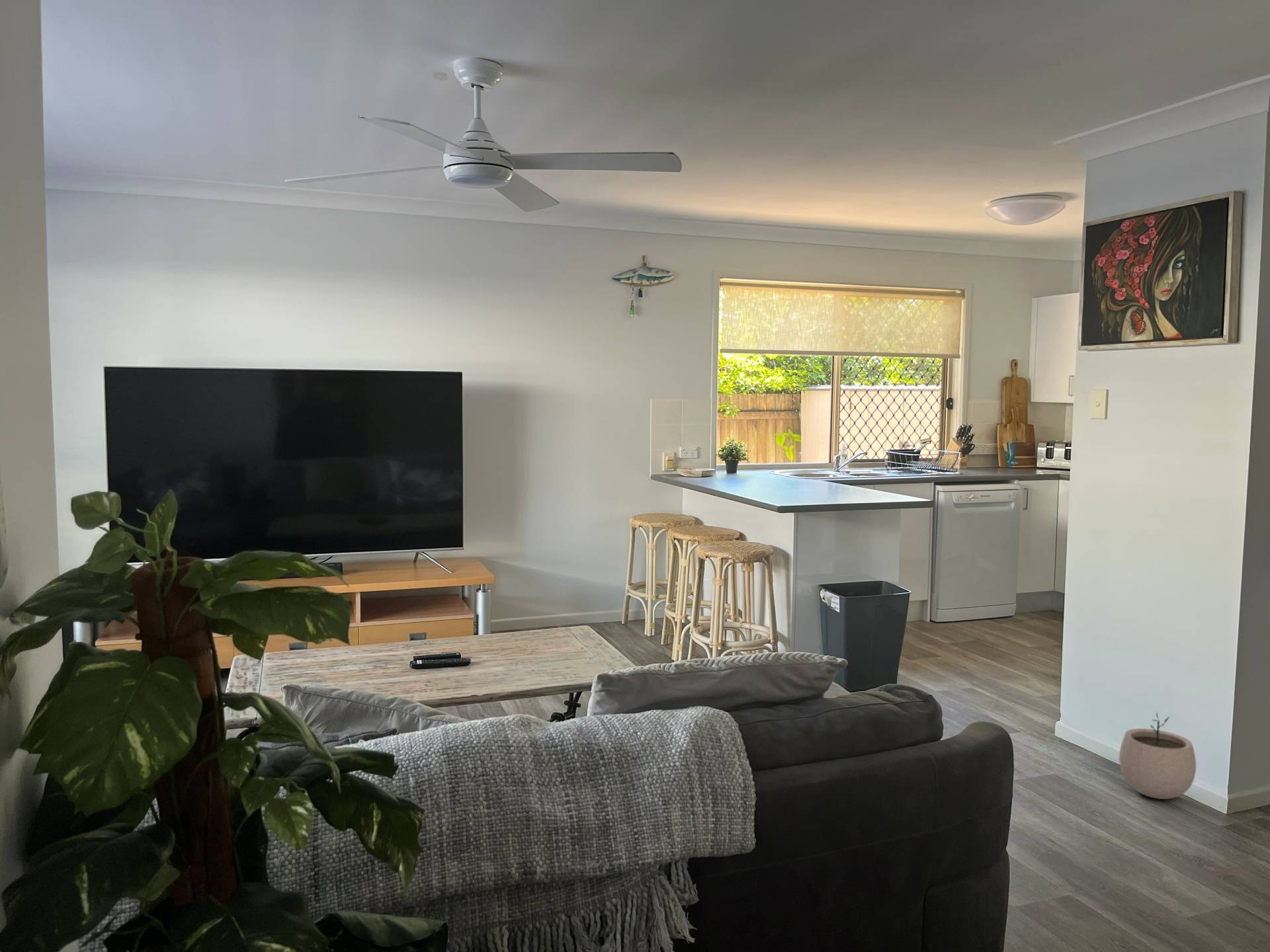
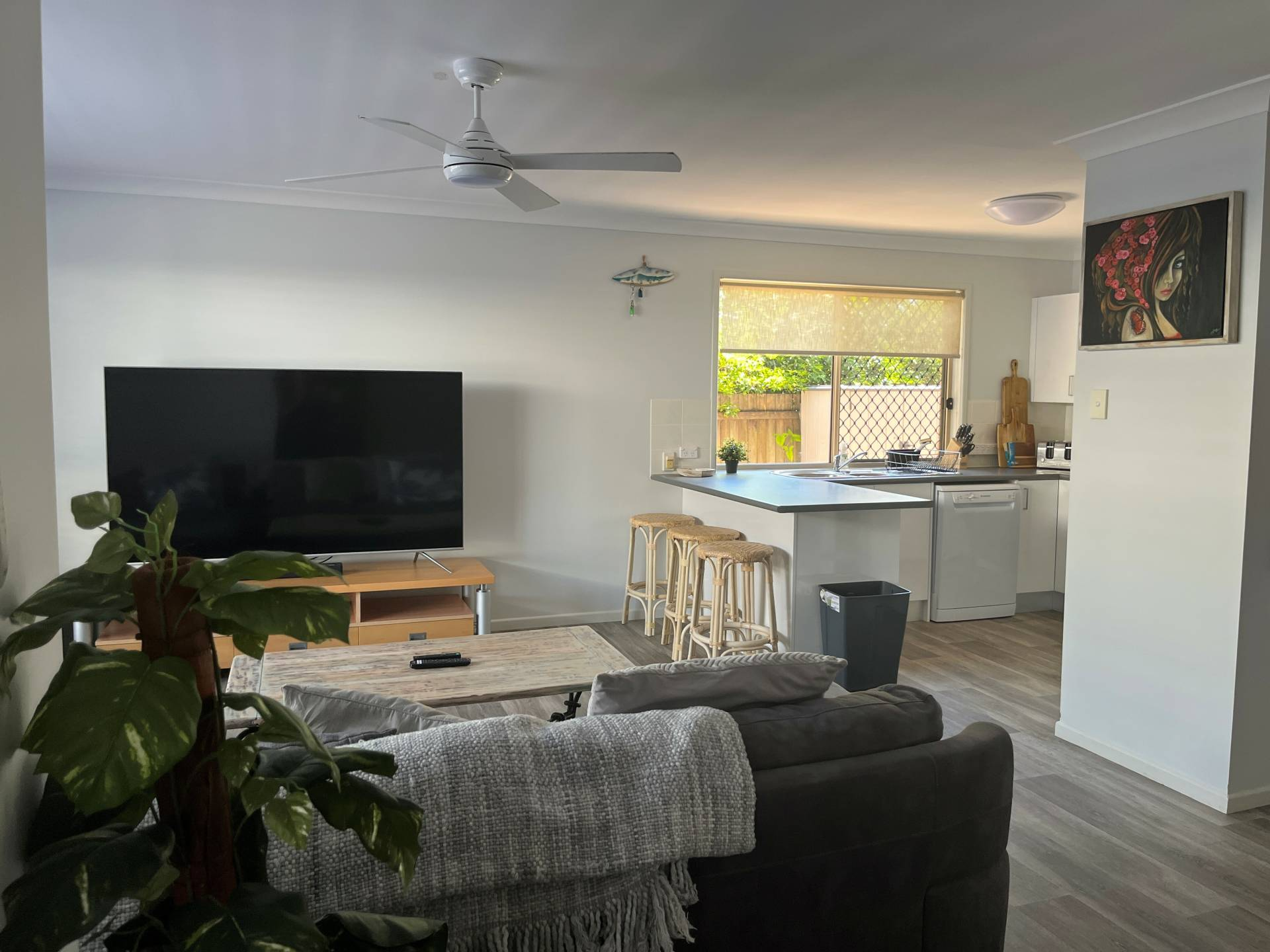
- plant pot (1157, 754)
